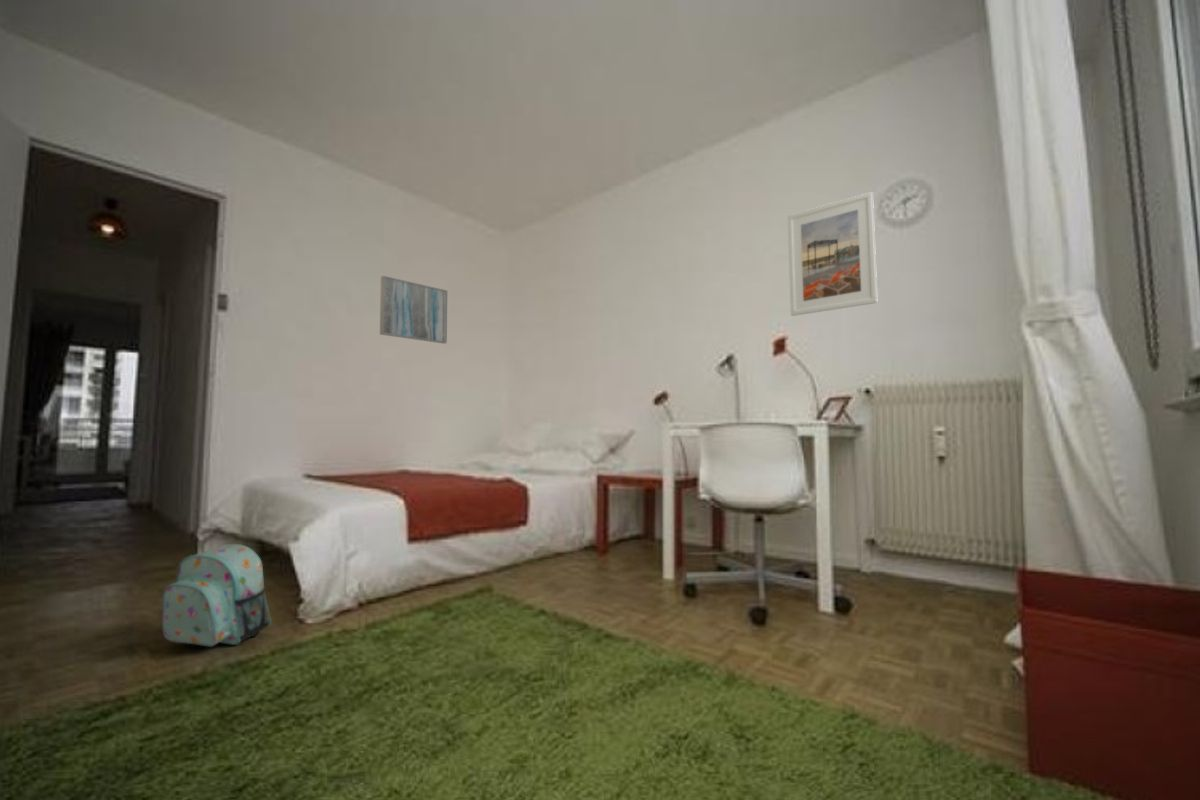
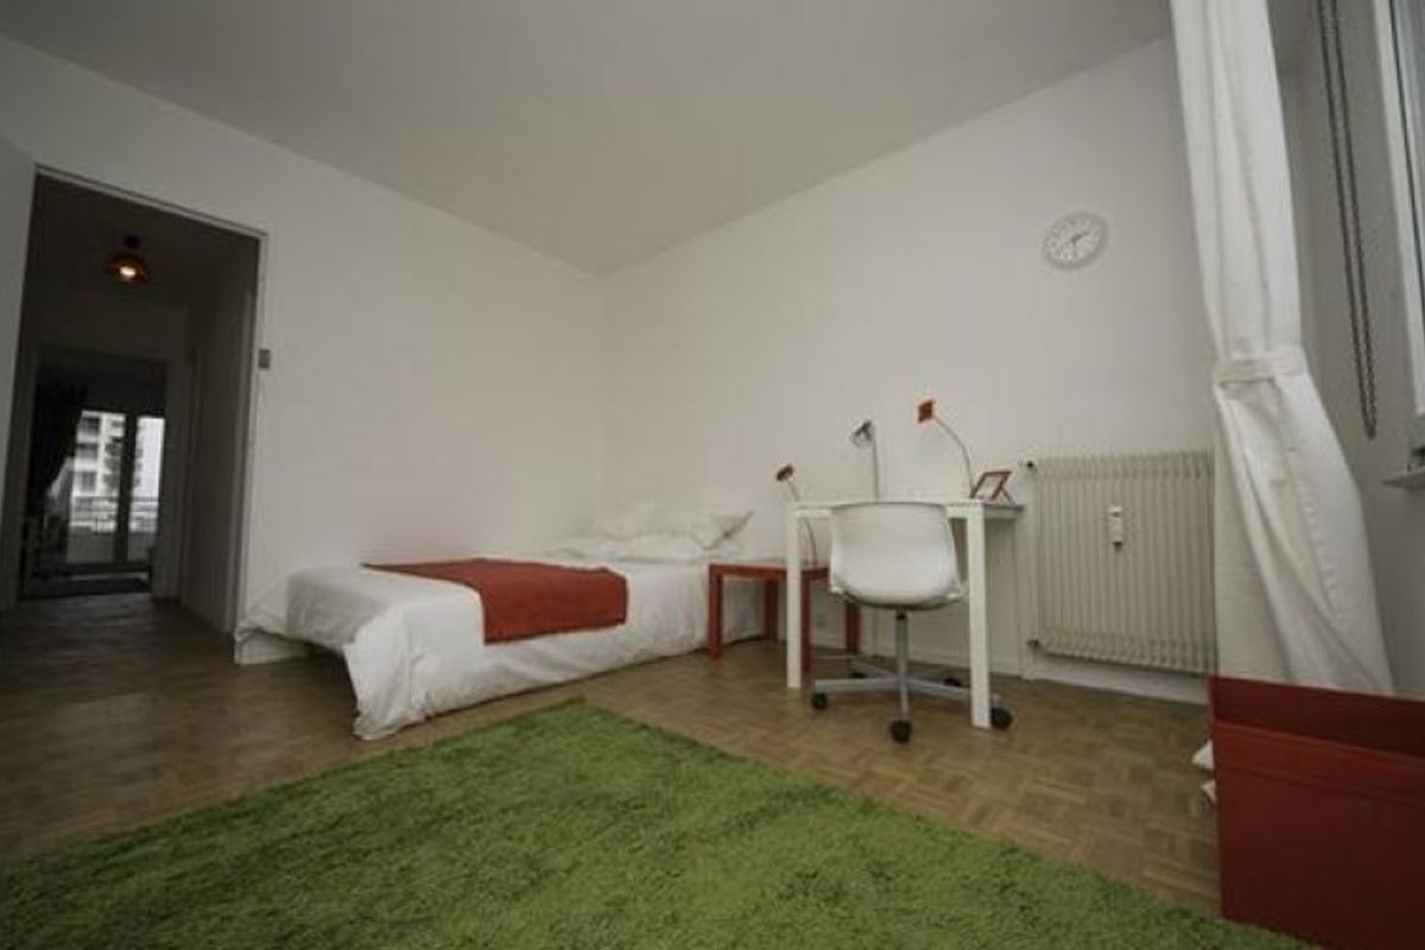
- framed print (830, 256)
- wall art (415, 311)
- backpack (216, 593)
